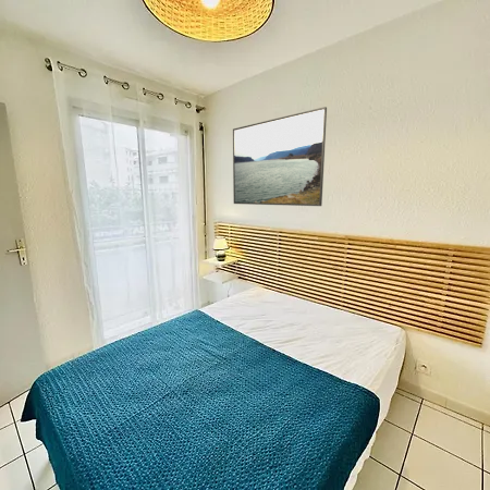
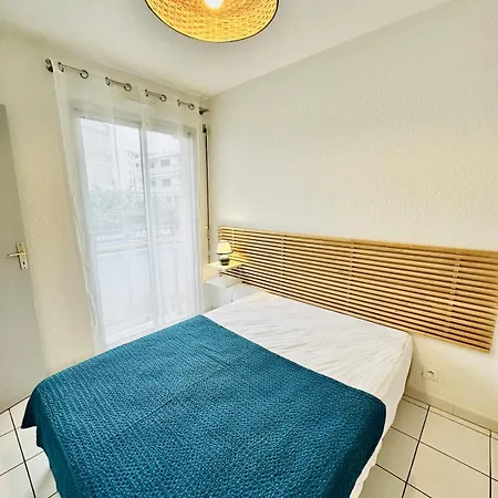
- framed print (272, 163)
